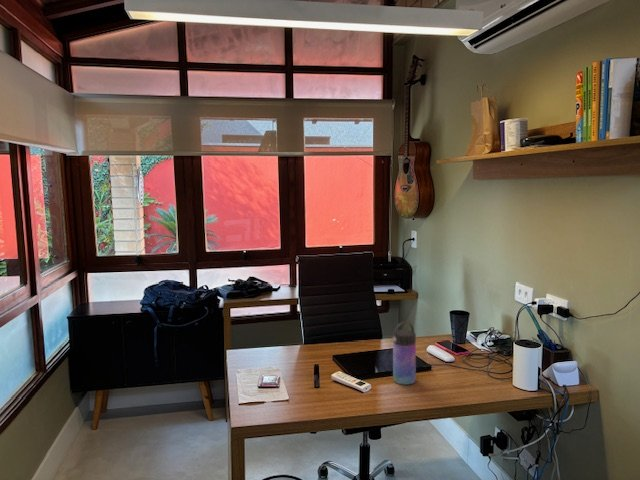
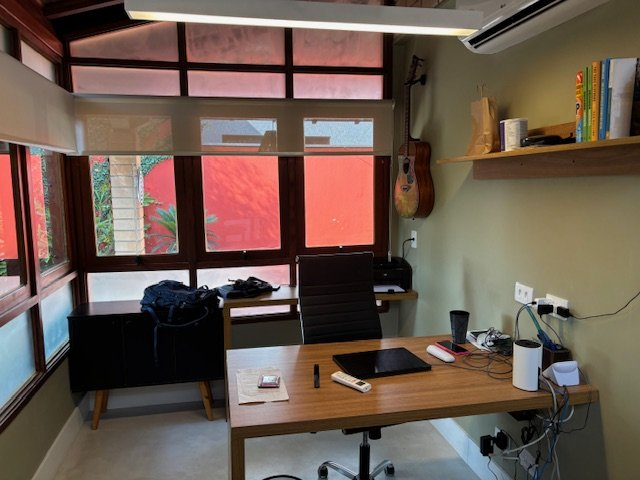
- water bottle (404, 351)
